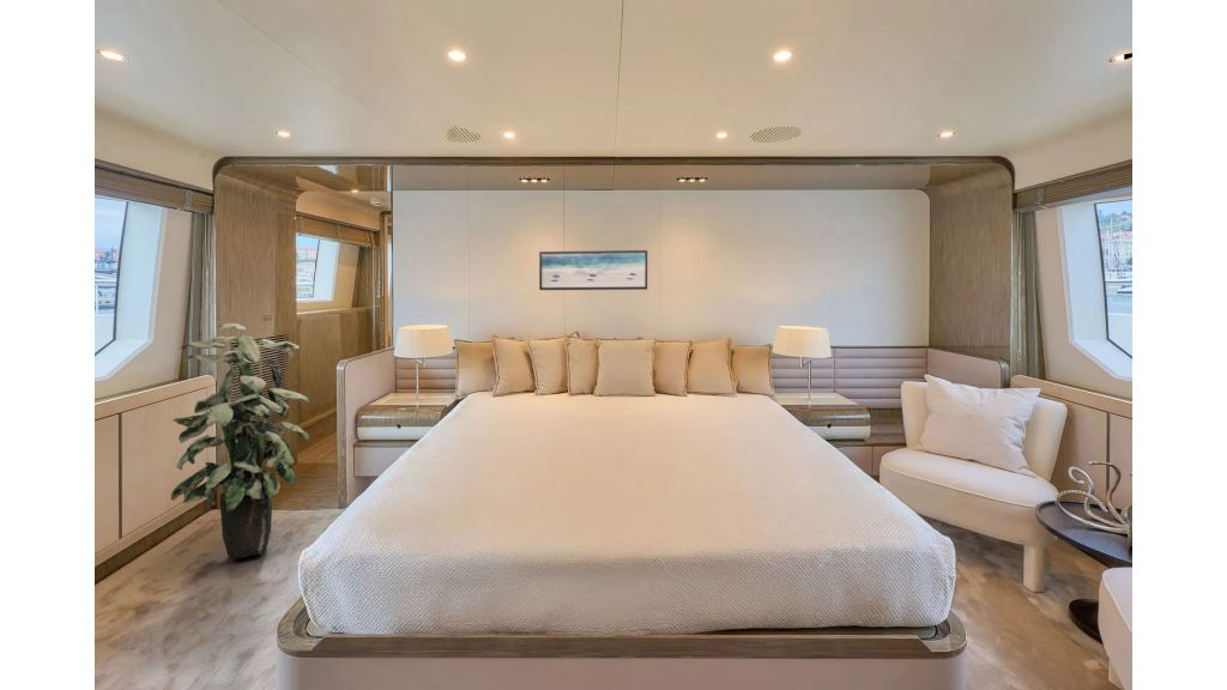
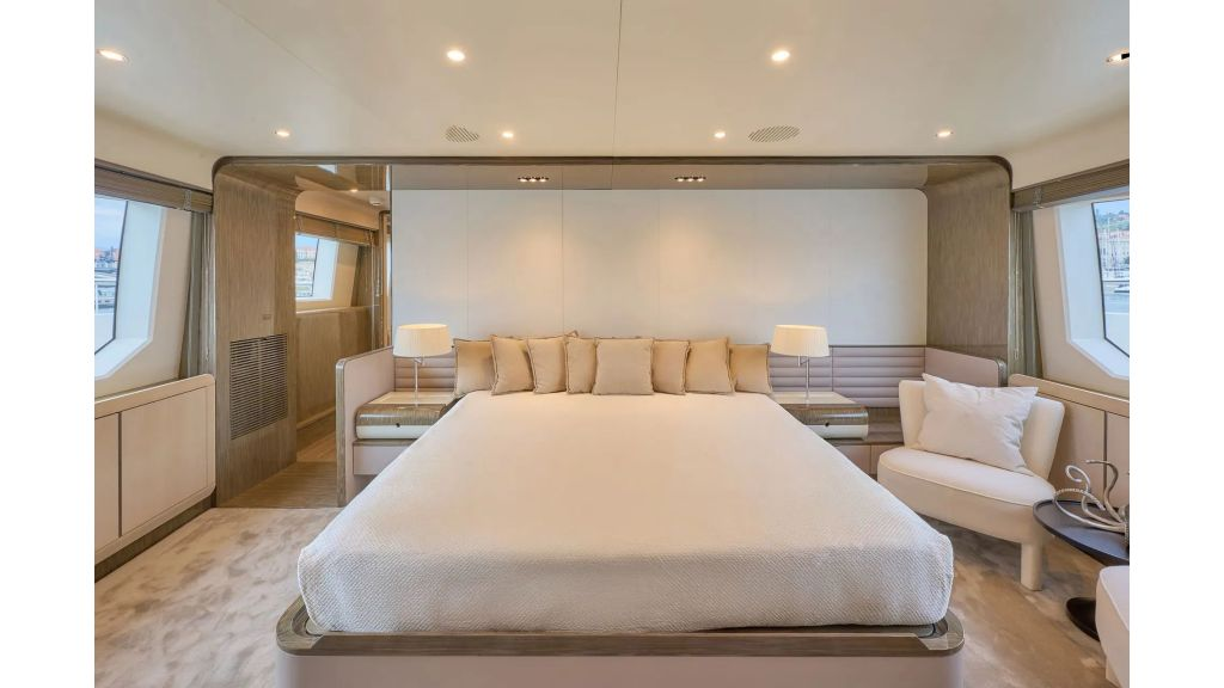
- wall art (593, 270)
- indoor plant (240, 438)
